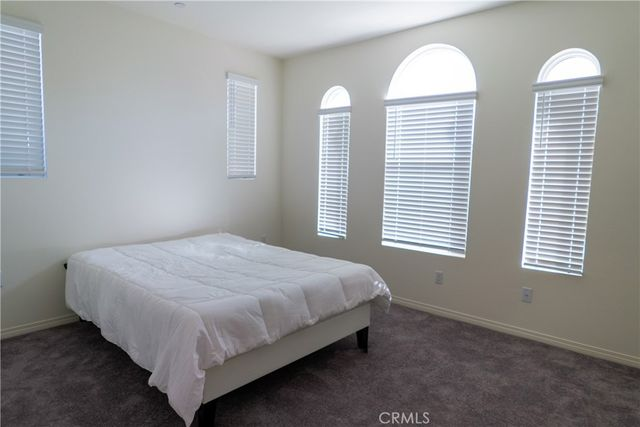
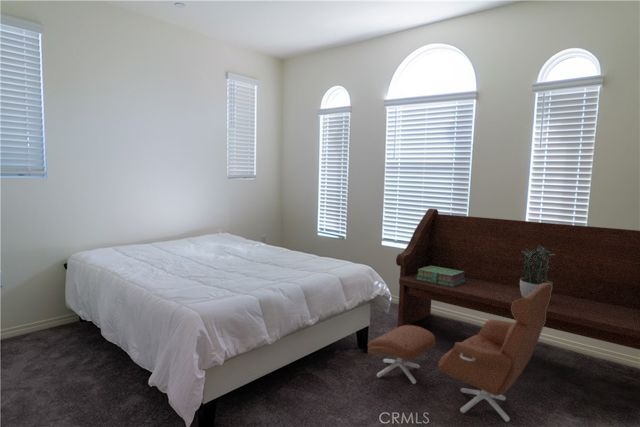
+ armchair (456, 342)
+ bench (518, 286)
+ potted plant (533, 271)
+ stack of books (440, 275)
